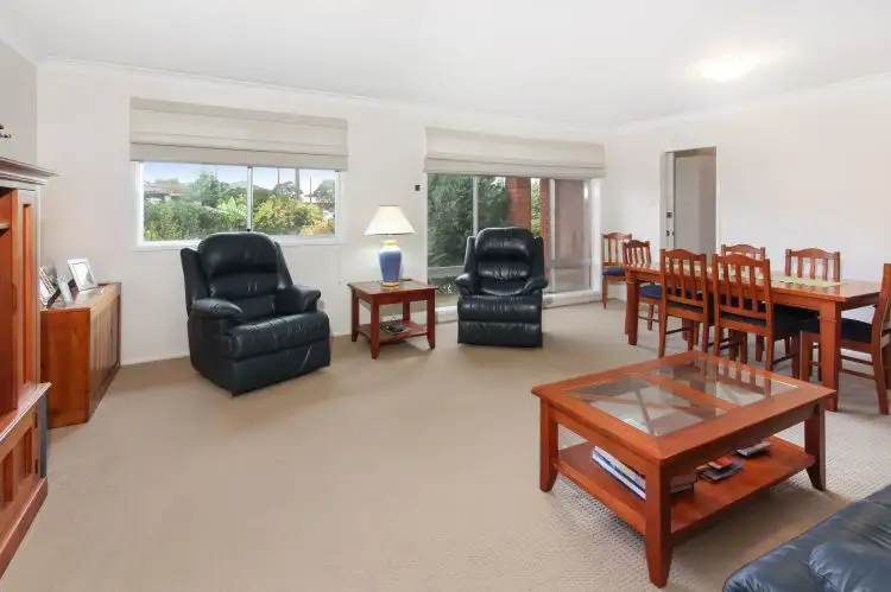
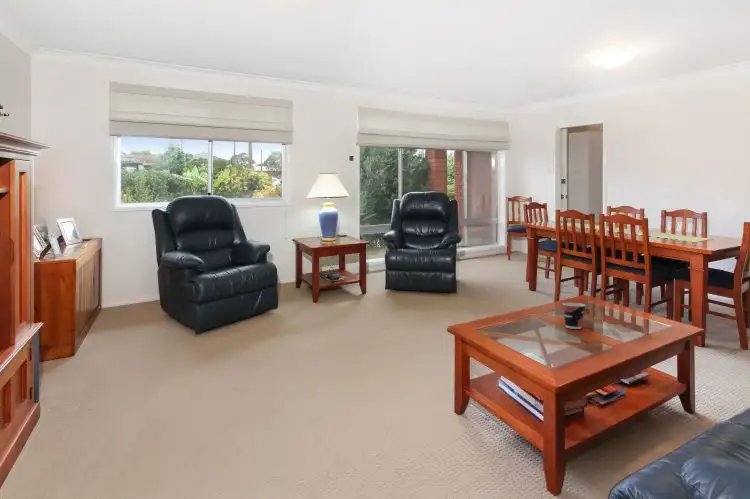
+ cup (573, 315)
